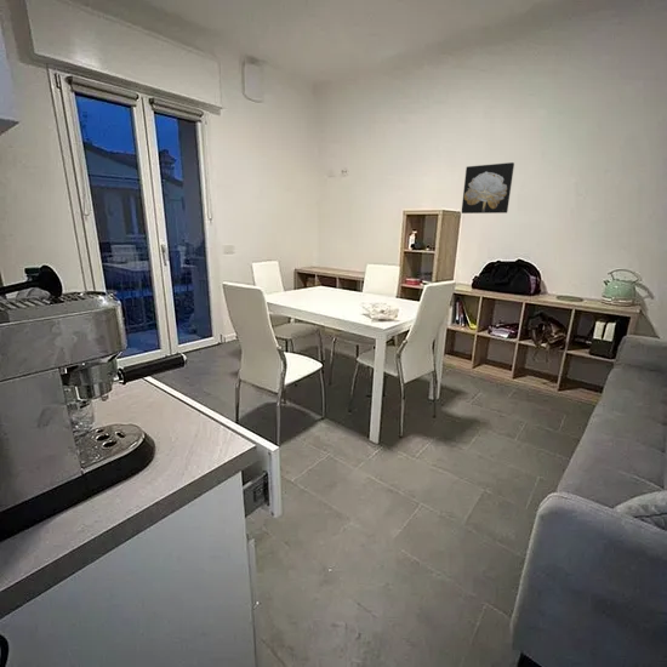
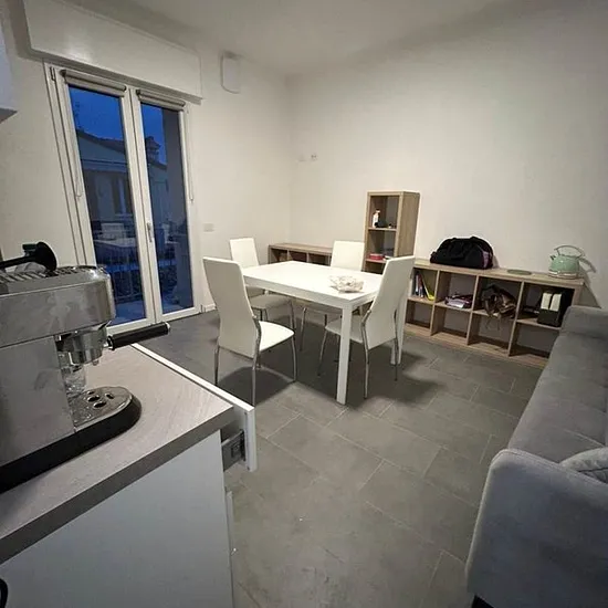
- wall art (486, 189)
